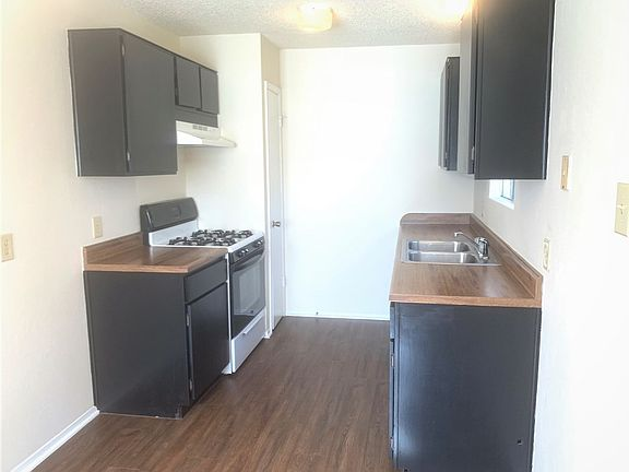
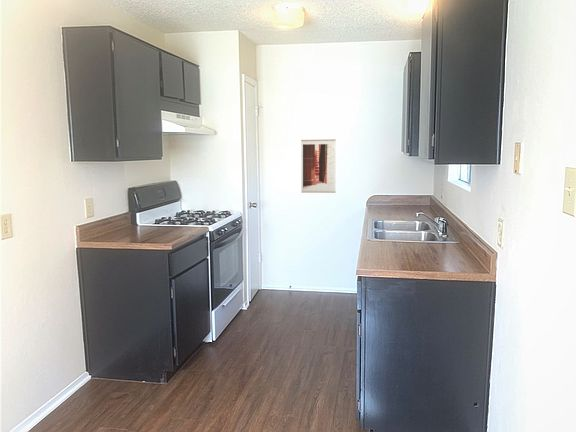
+ wall art (318, 166)
